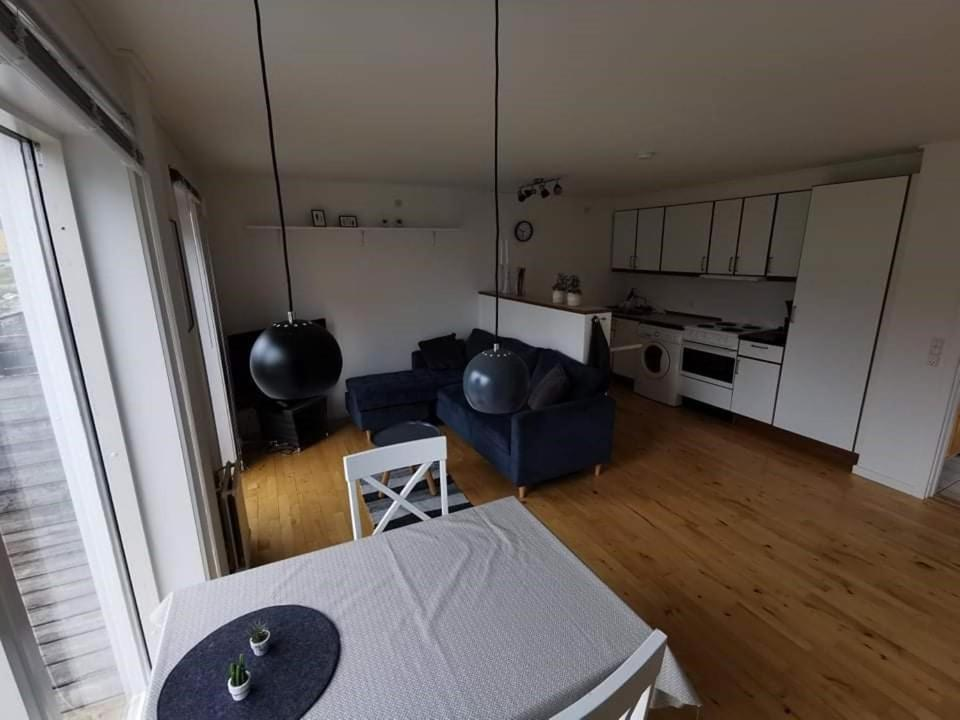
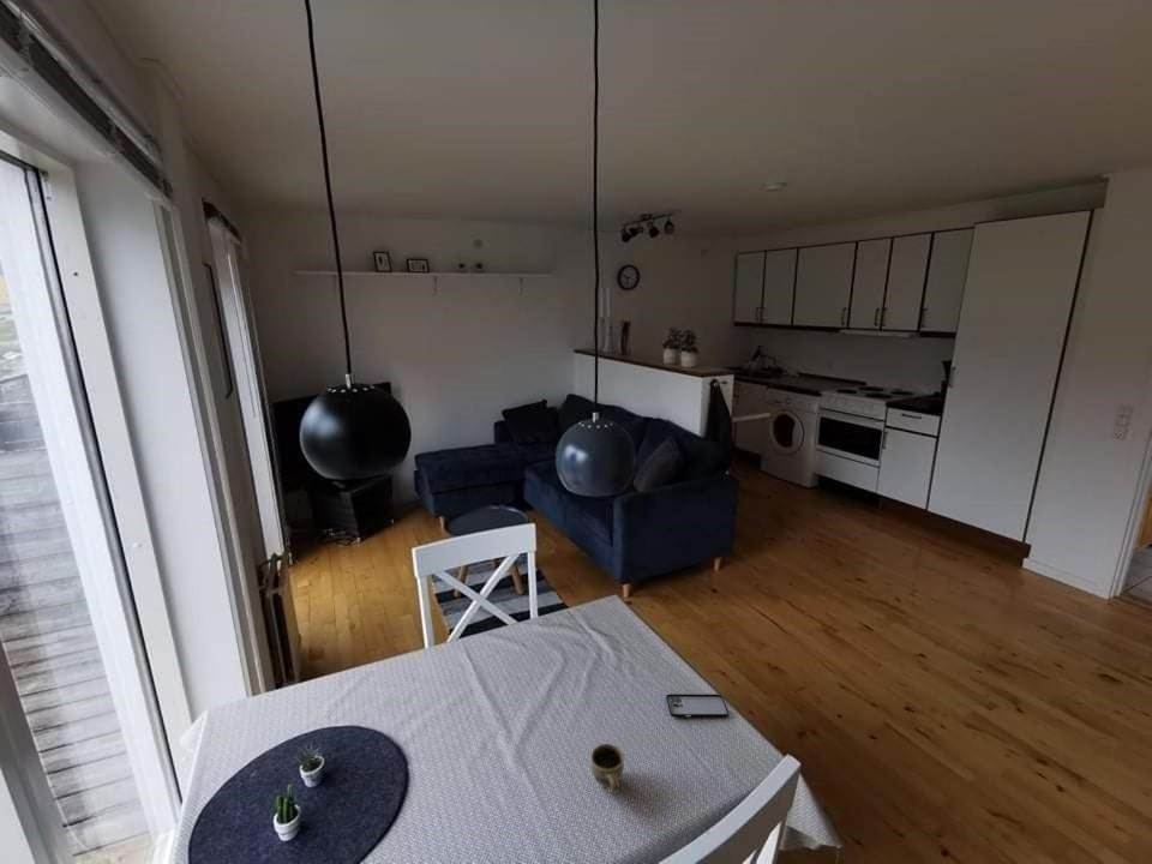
+ smartphone (696, 704)
+ cup (607, 773)
